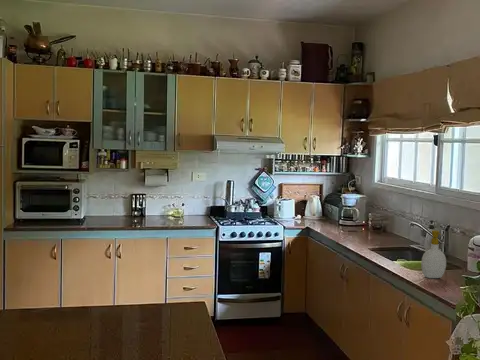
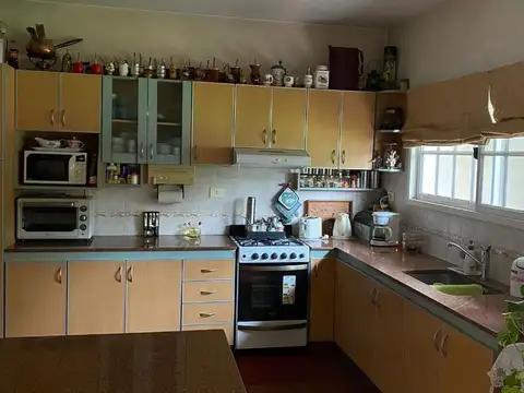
- soap bottle (434, 254)
